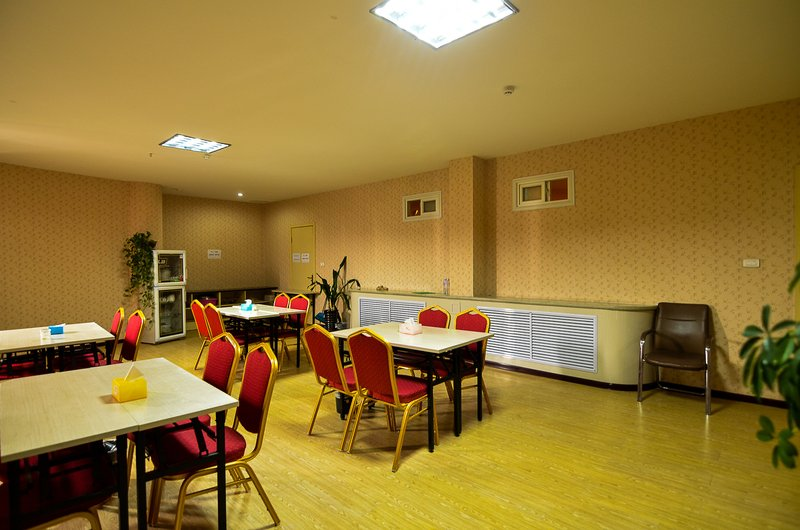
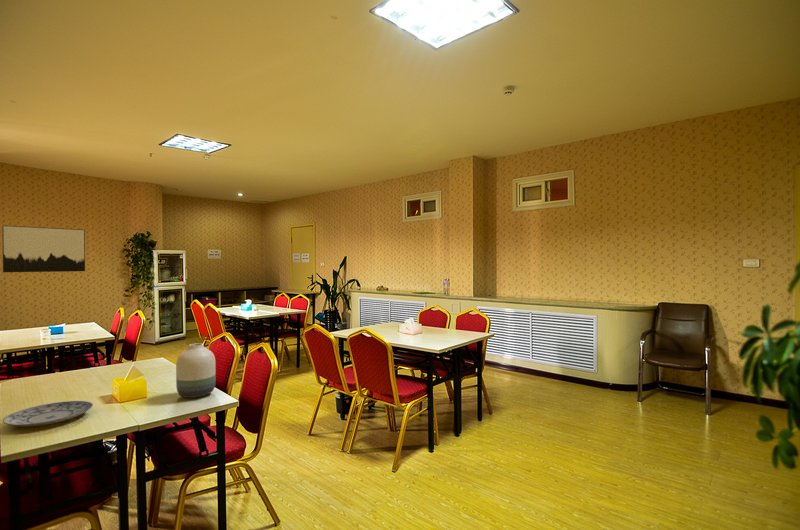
+ vase (196, 369)
+ wall art (46, 249)
+ plate (50, 415)
